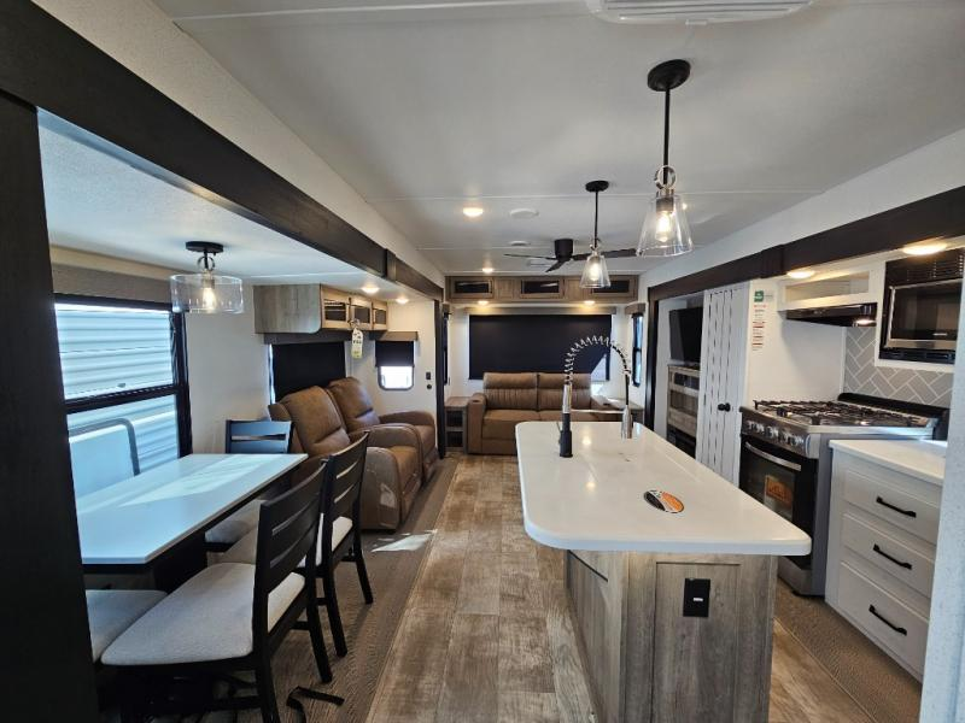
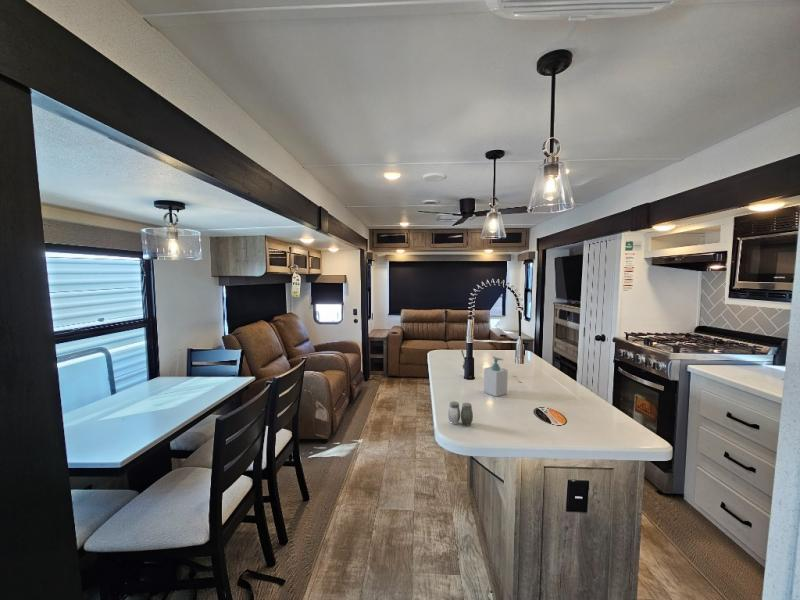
+ soap bottle (495, 375)
+ salt and pepper shaker (461, 412)
